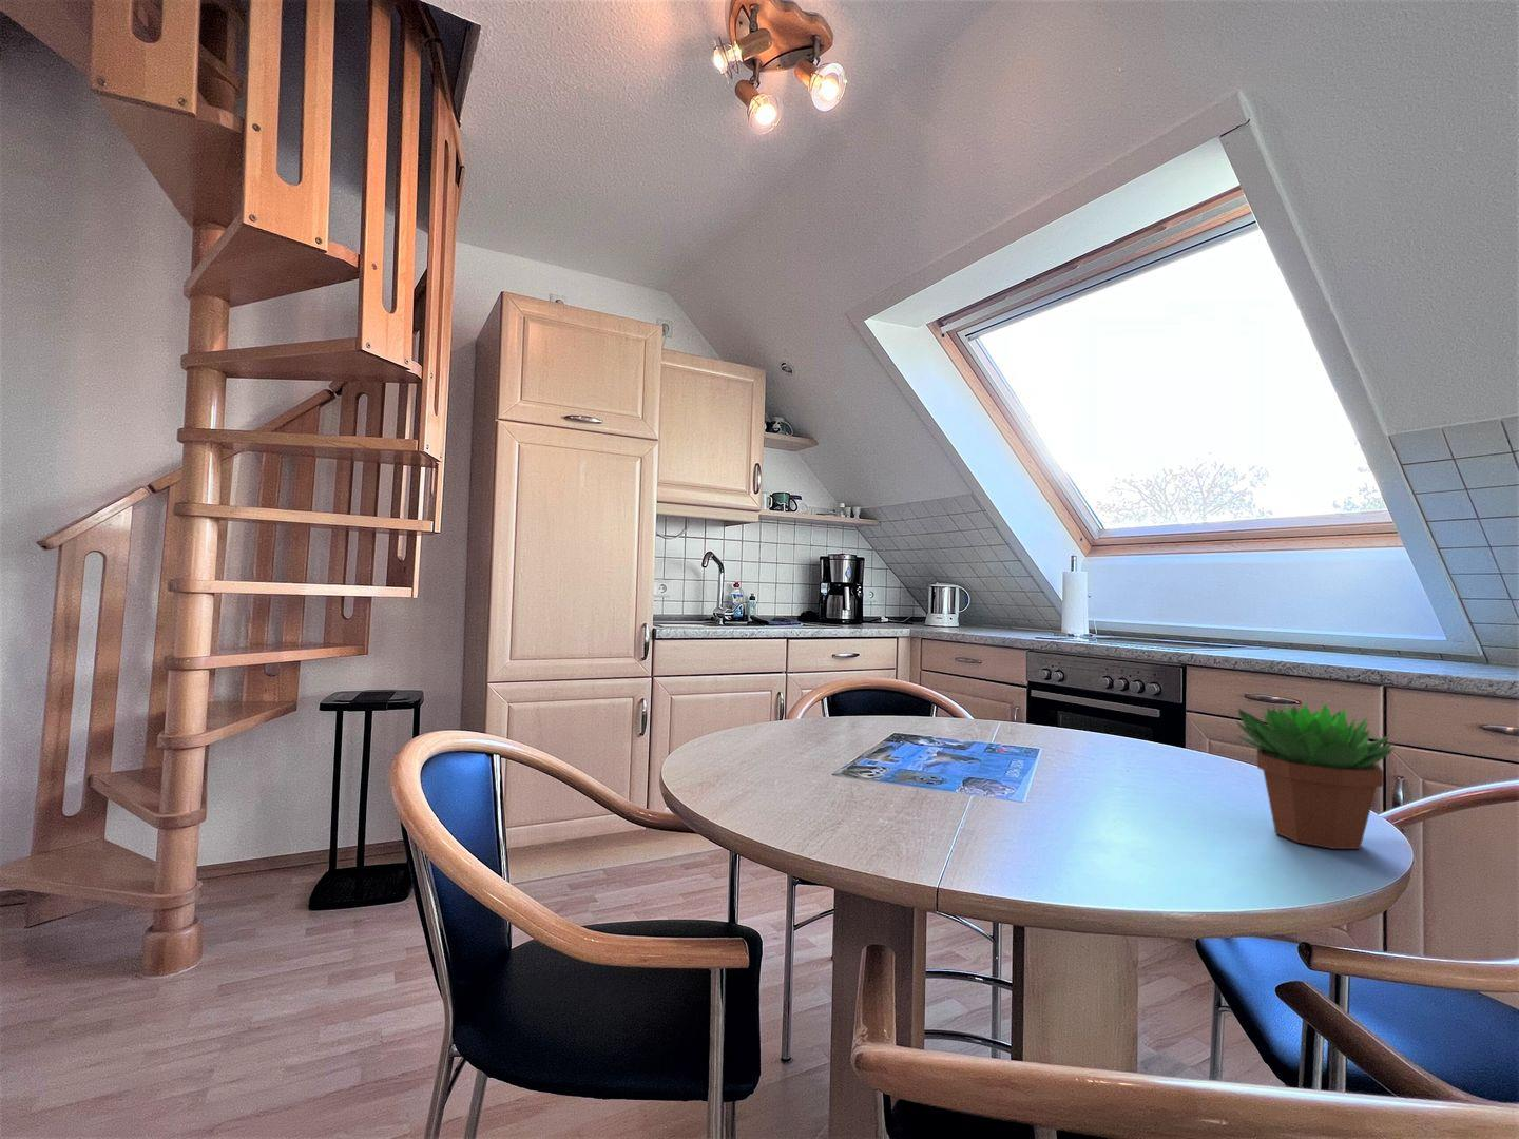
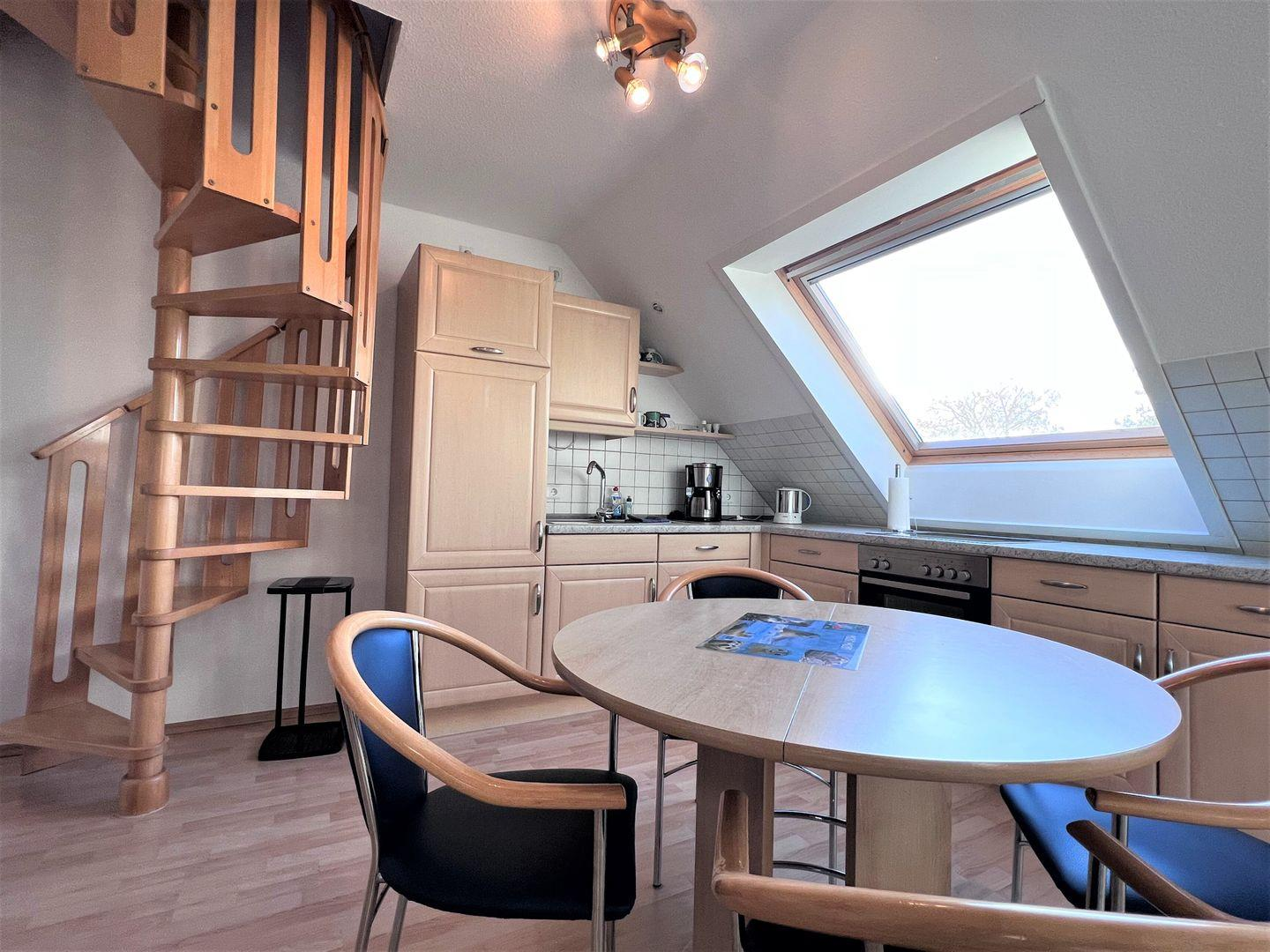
- succulent plant (1308, 768)
